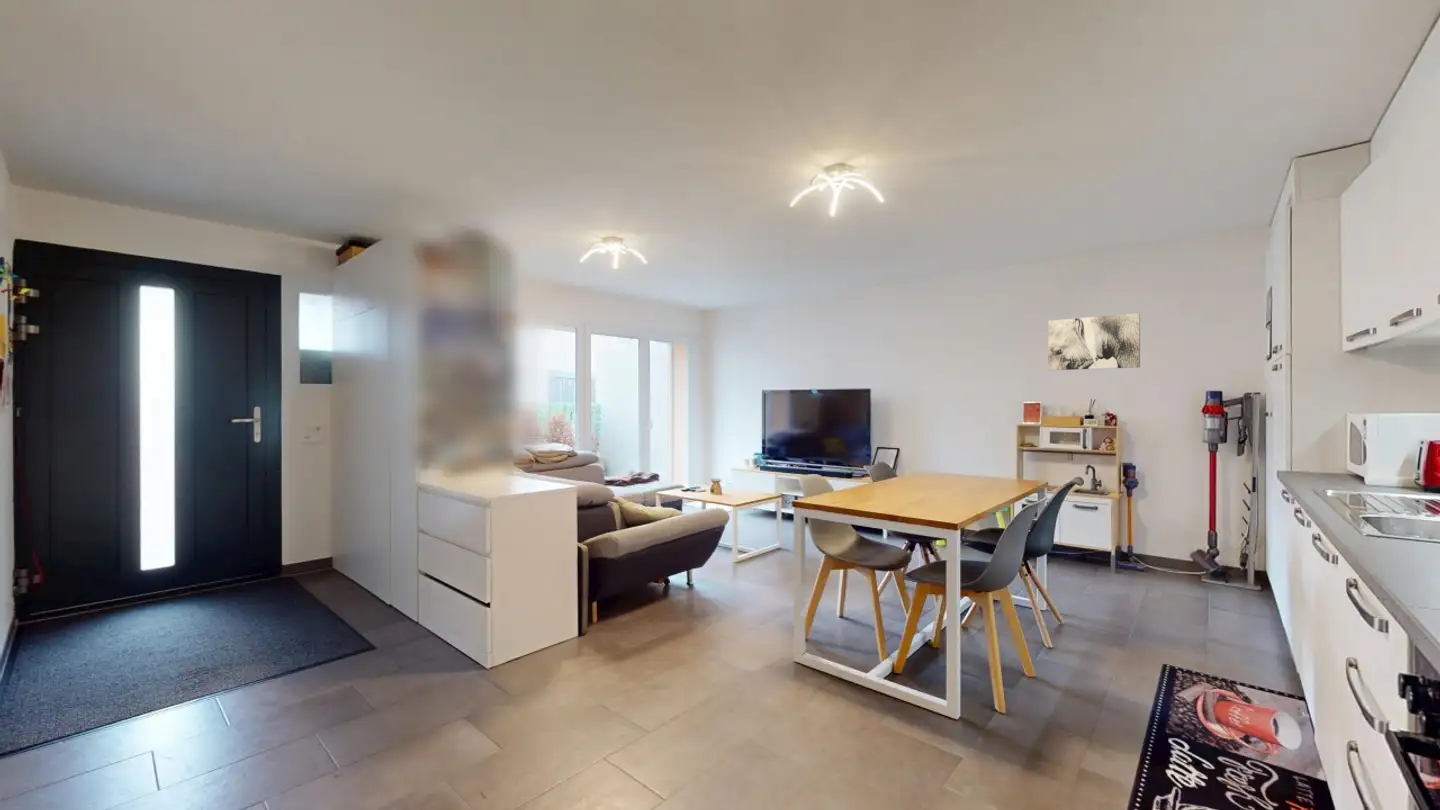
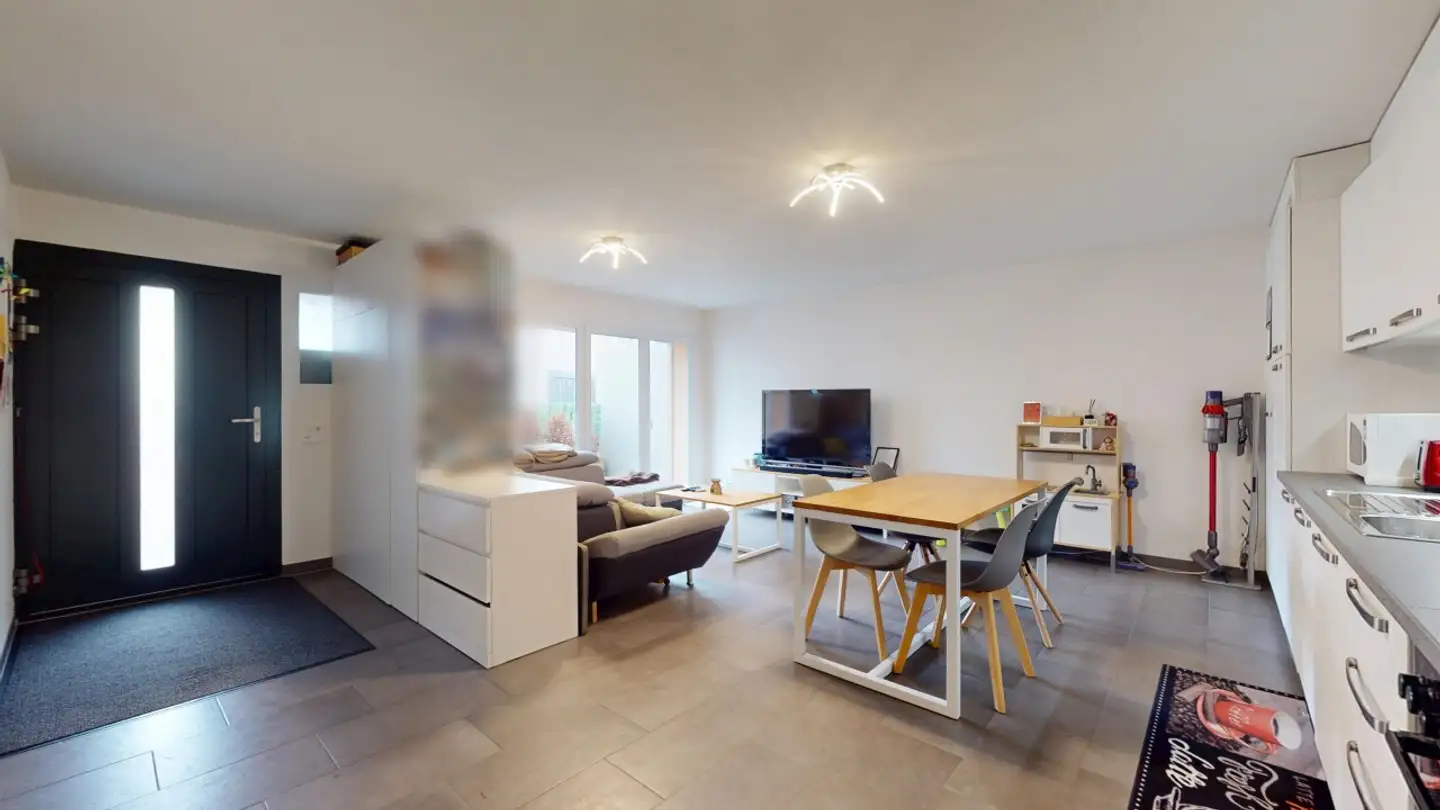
- wall art (1092, 343)
